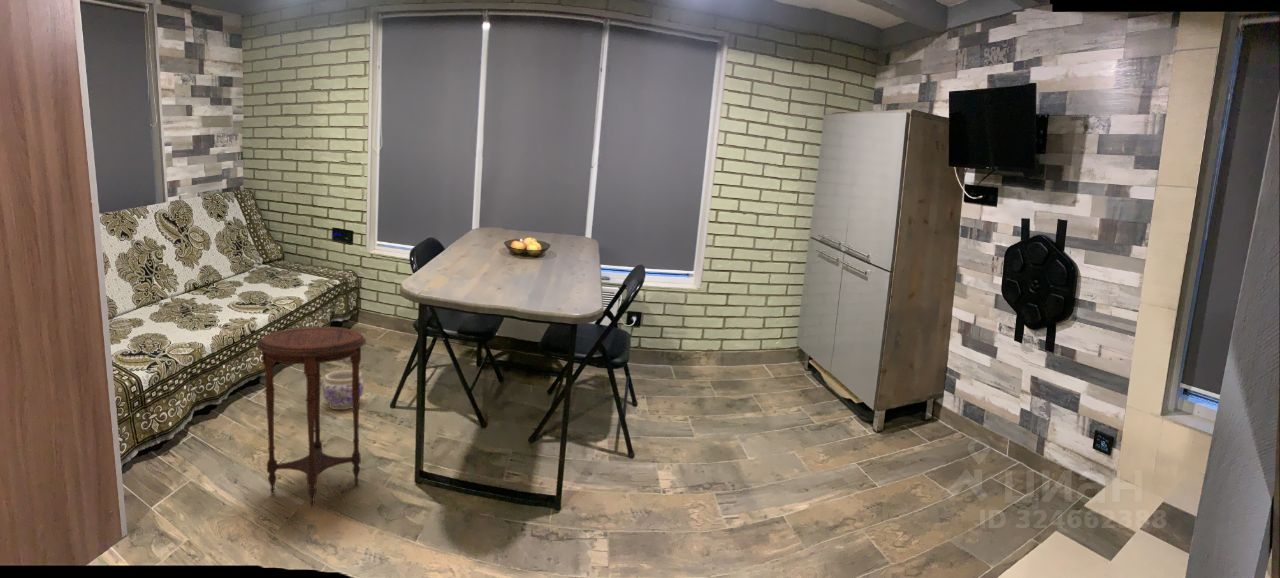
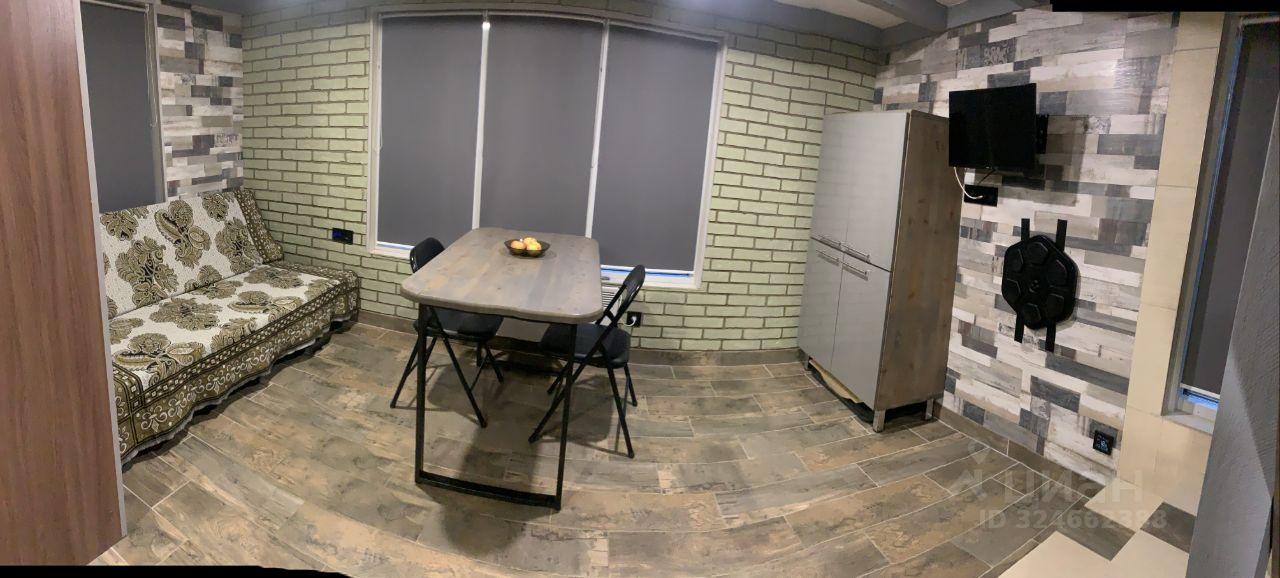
- planter (343, 390)
- side table (314, 414)
